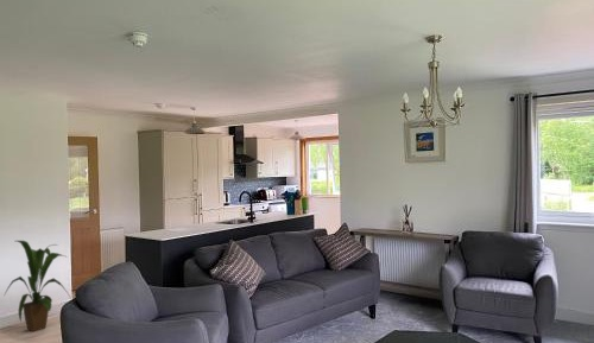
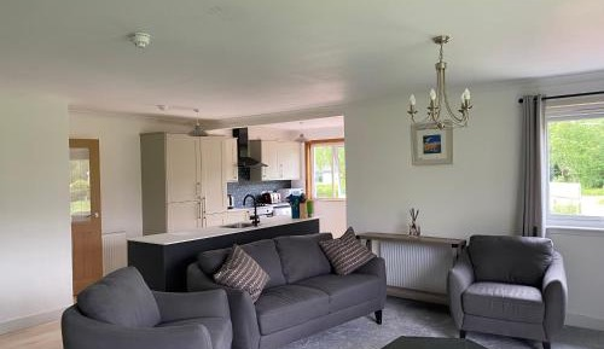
- house plant (42, 280)
